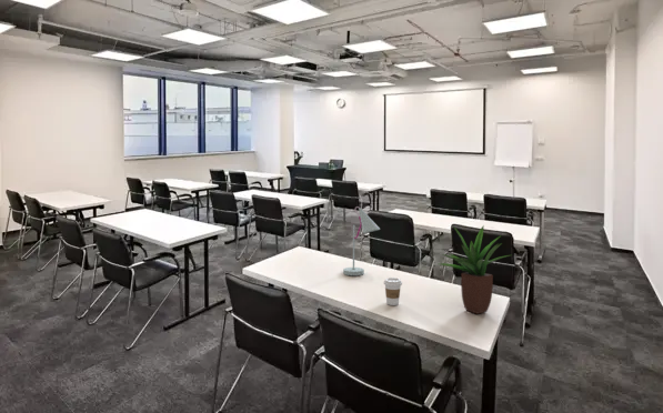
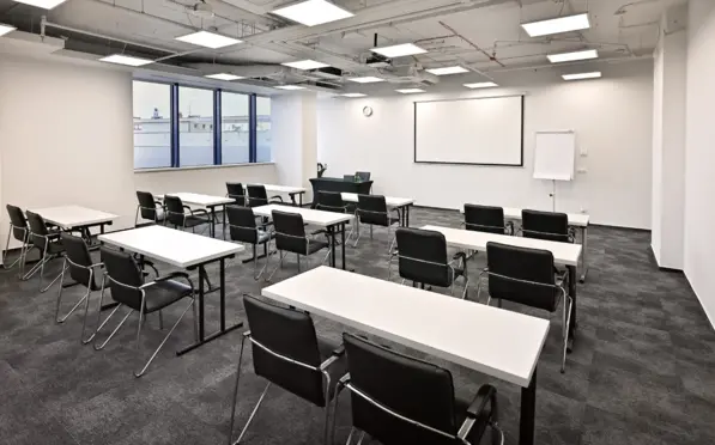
- potted plant (470, 268)
- coffee cup (392, 291)
- desk lamp (356, 236)
